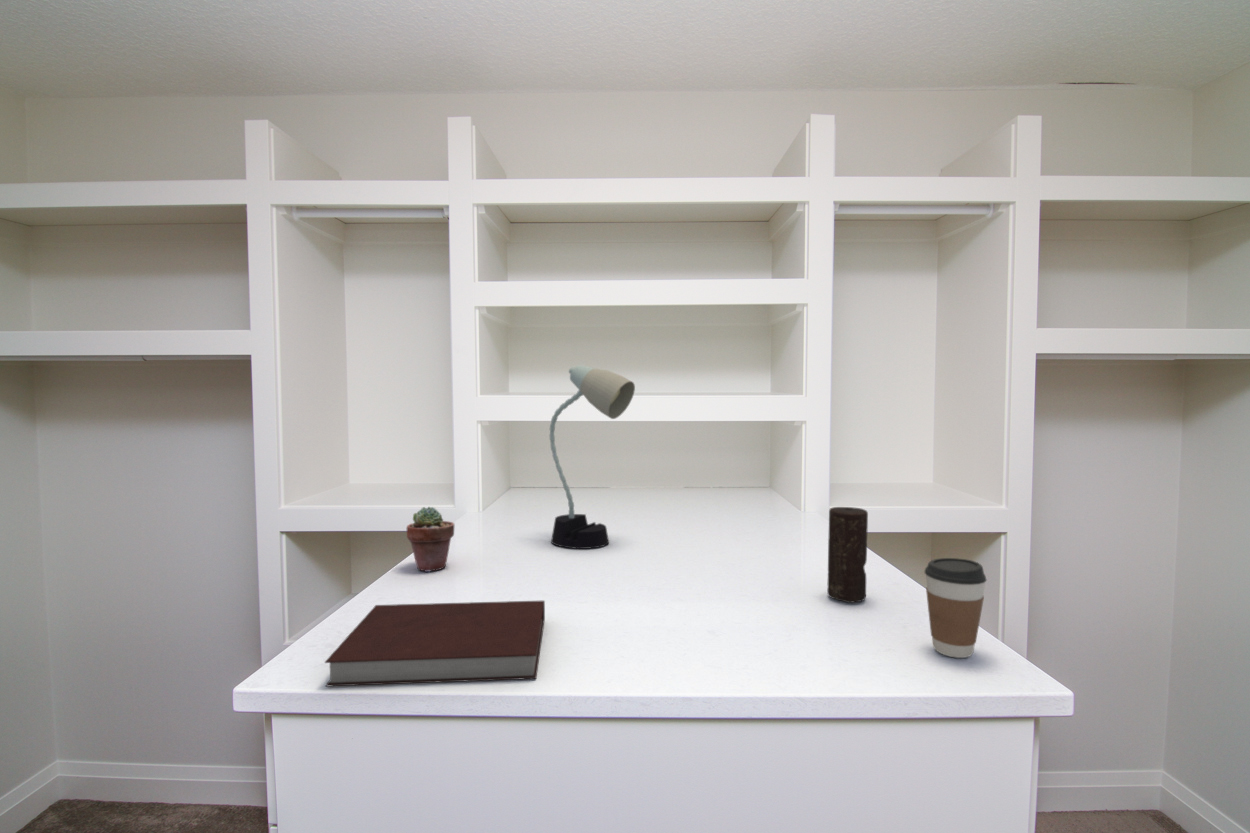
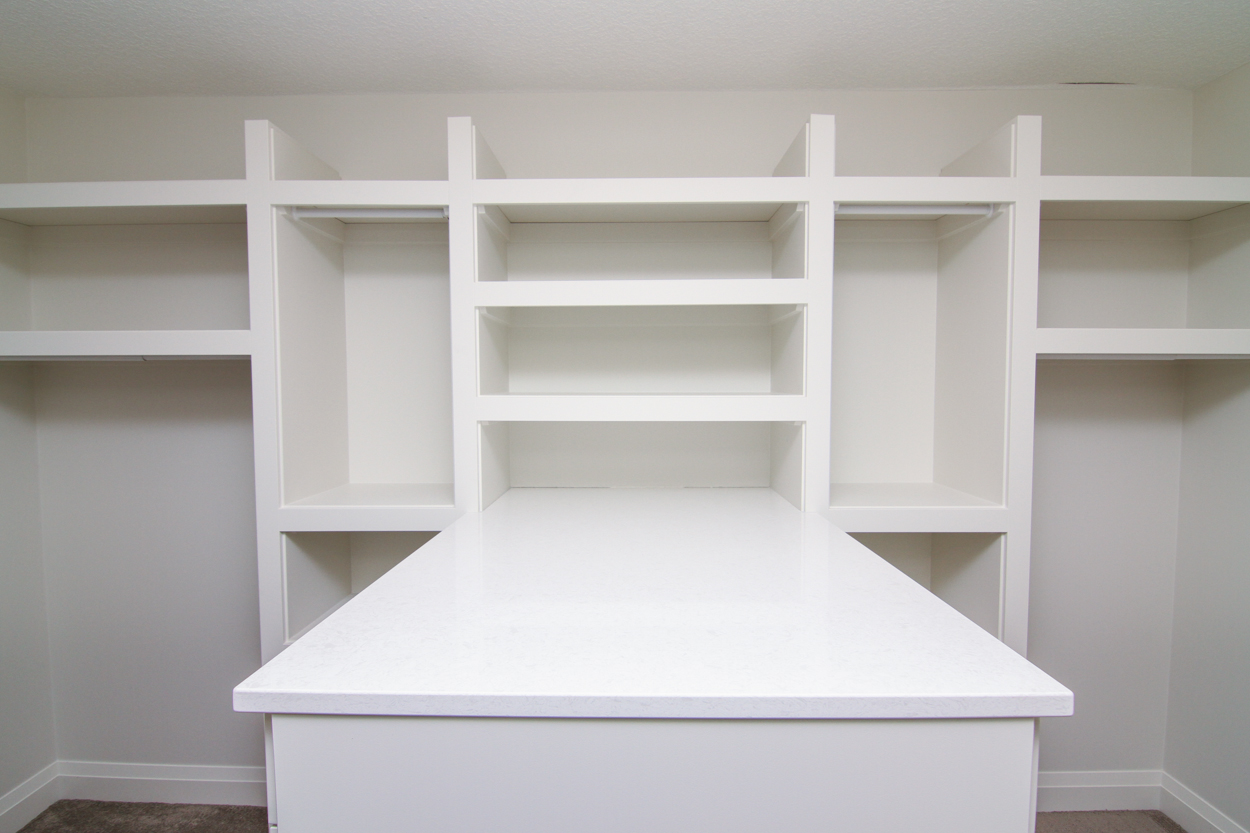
- coffee cup (953, 607)
- potted succulent (430, 536)
- desk lamp (561, 468)
- candle (847, 553)
- notebook (448, 638)
